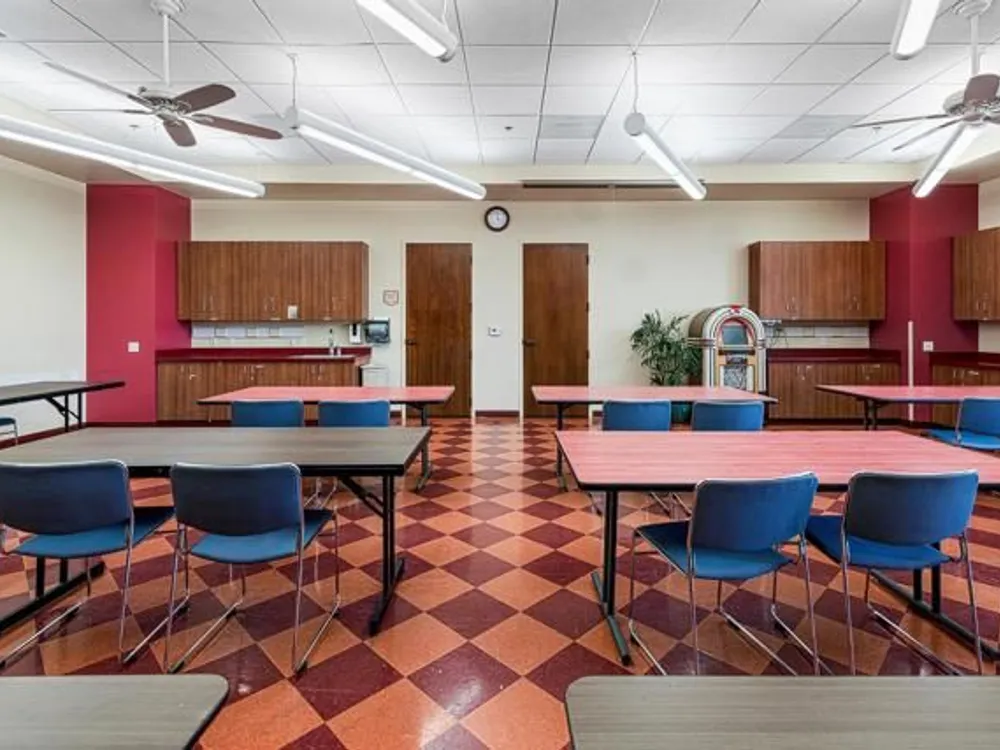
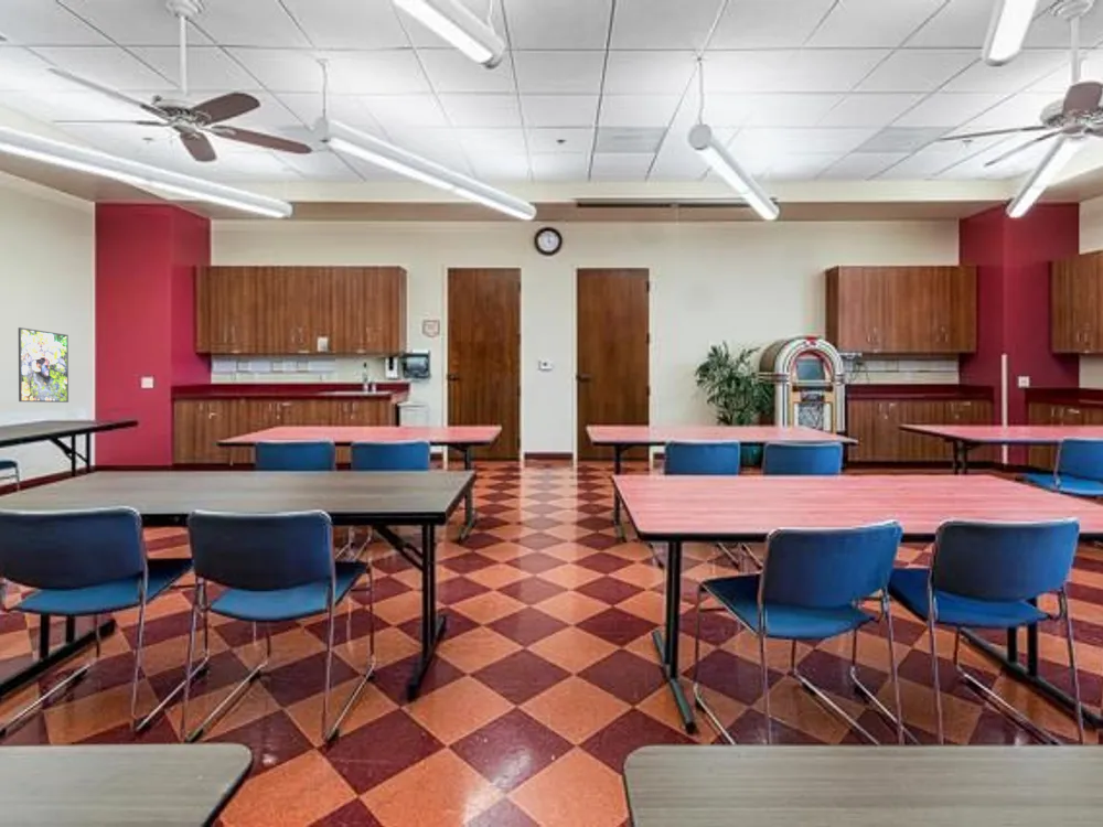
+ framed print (44, 366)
